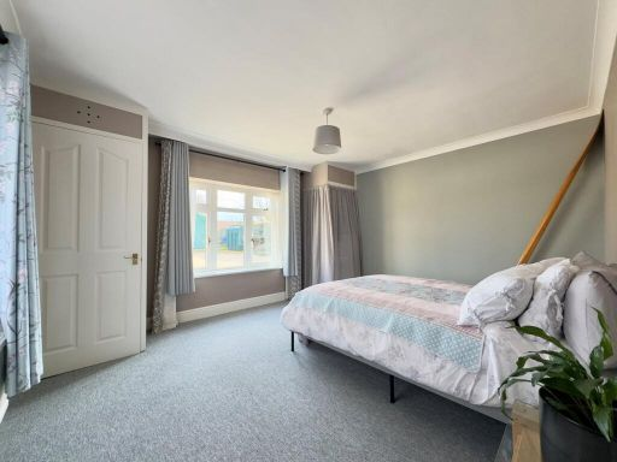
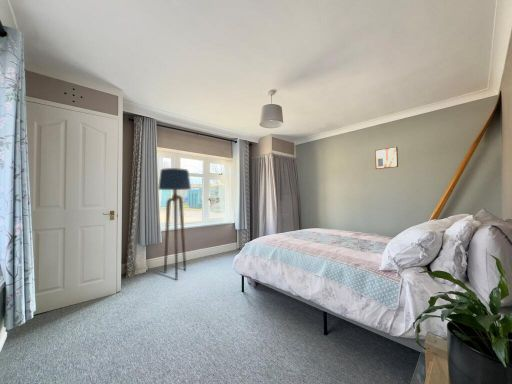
+ wall art (386, 158)
+ floor lamp (175, 222)
